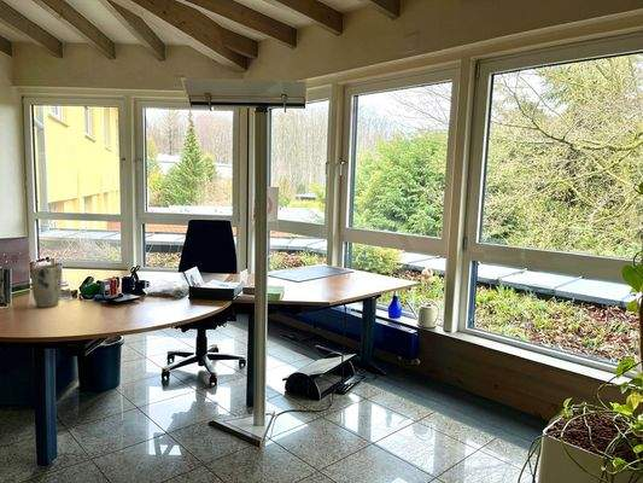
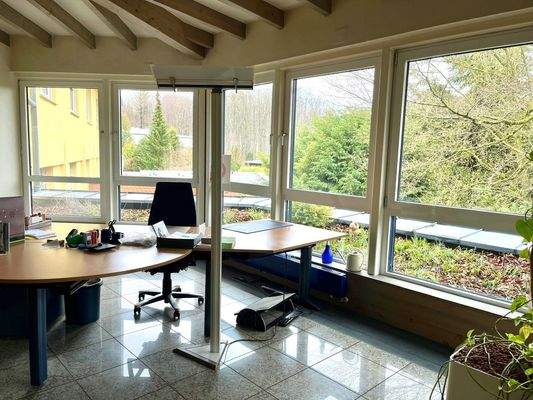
- plant pot (47, 285)
